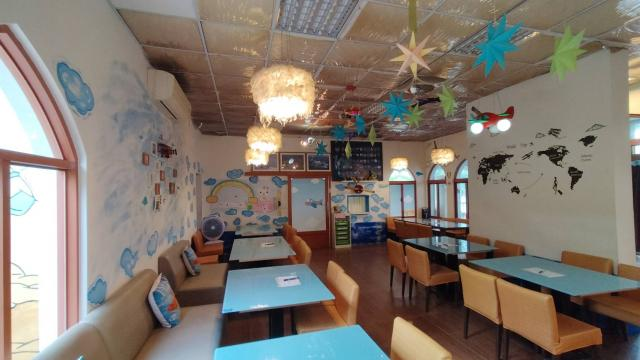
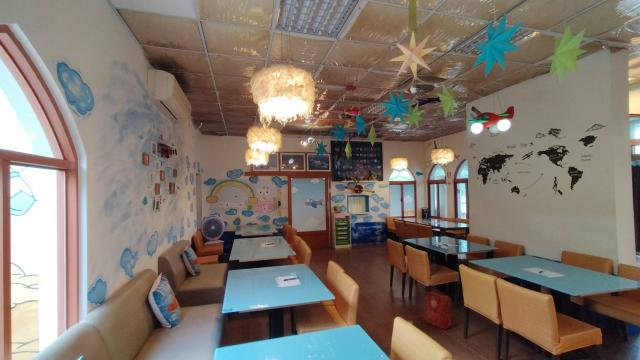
+ backpack (437, 306)
